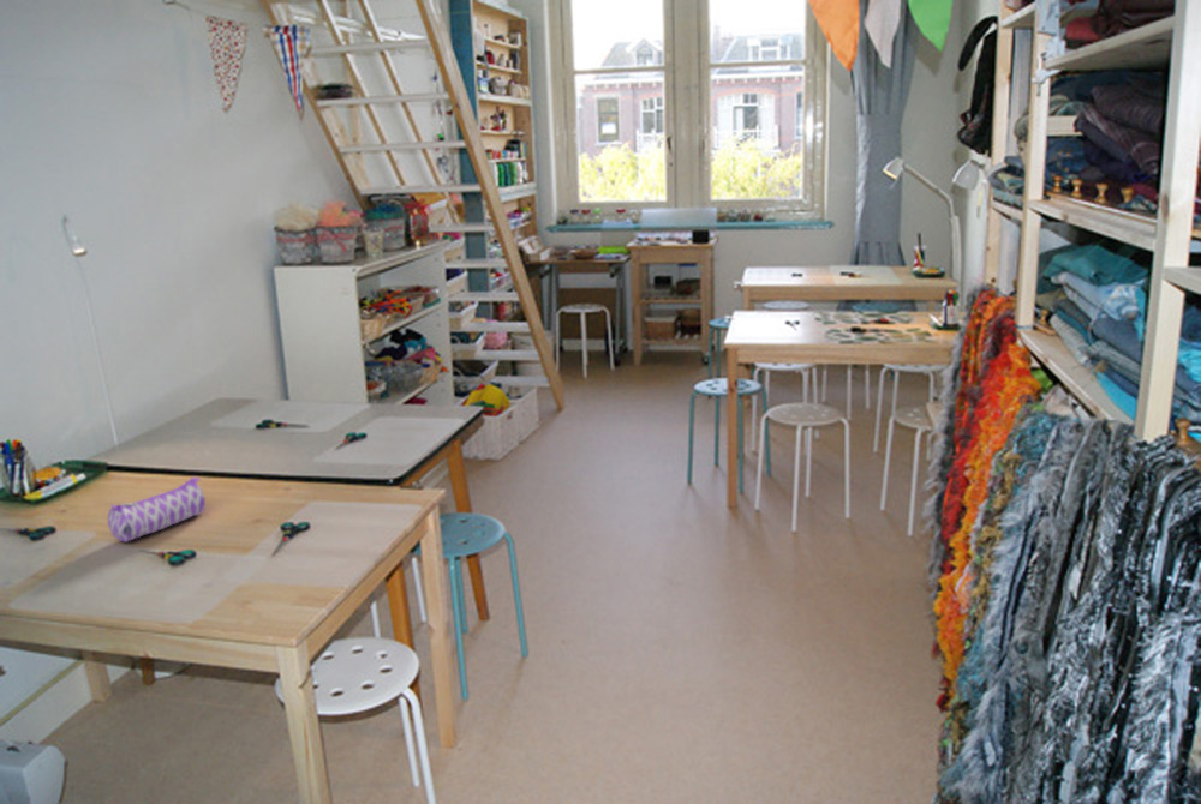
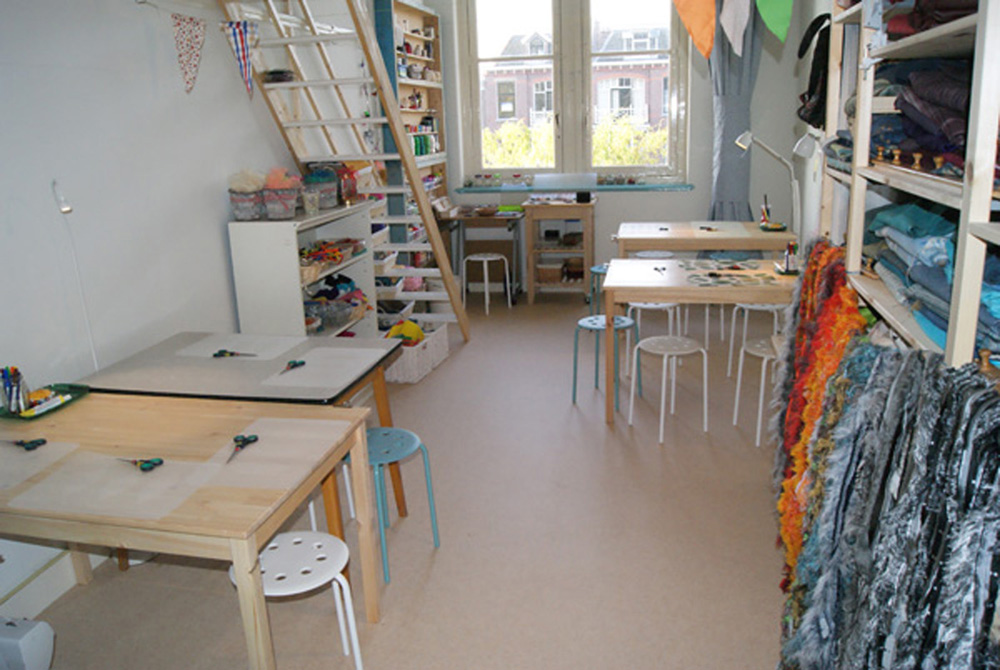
- pencil case (156, 509)
